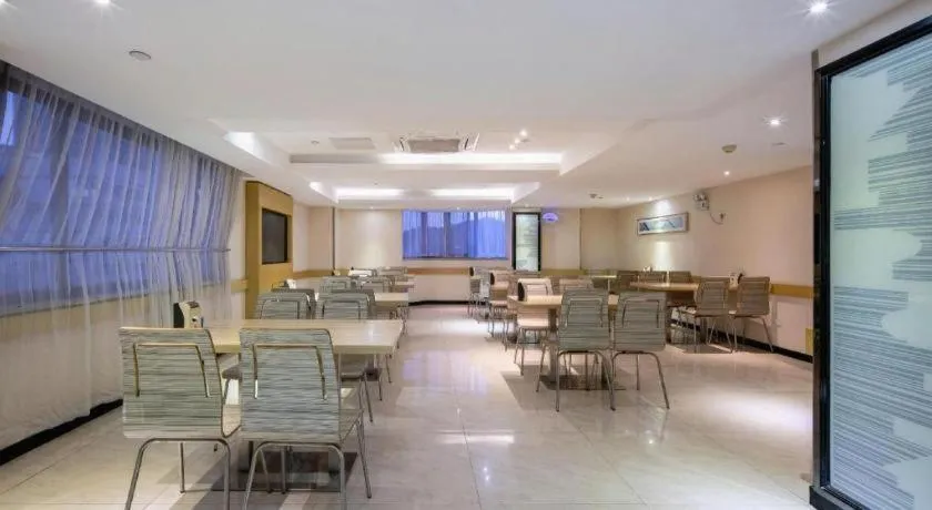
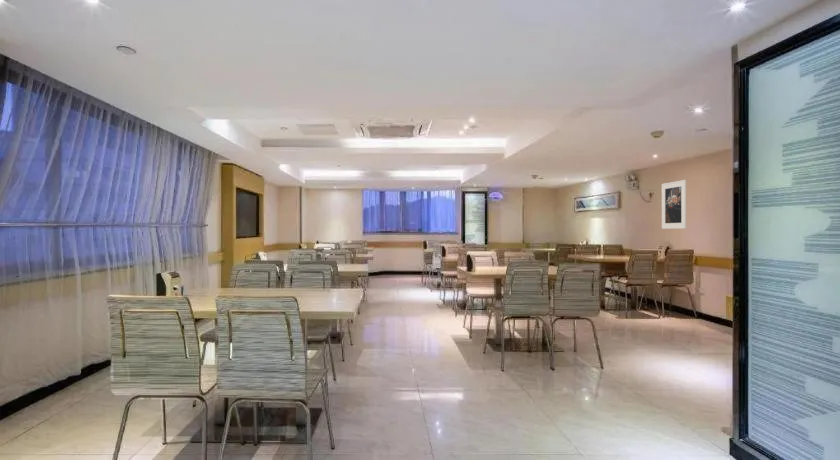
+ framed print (673, 205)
